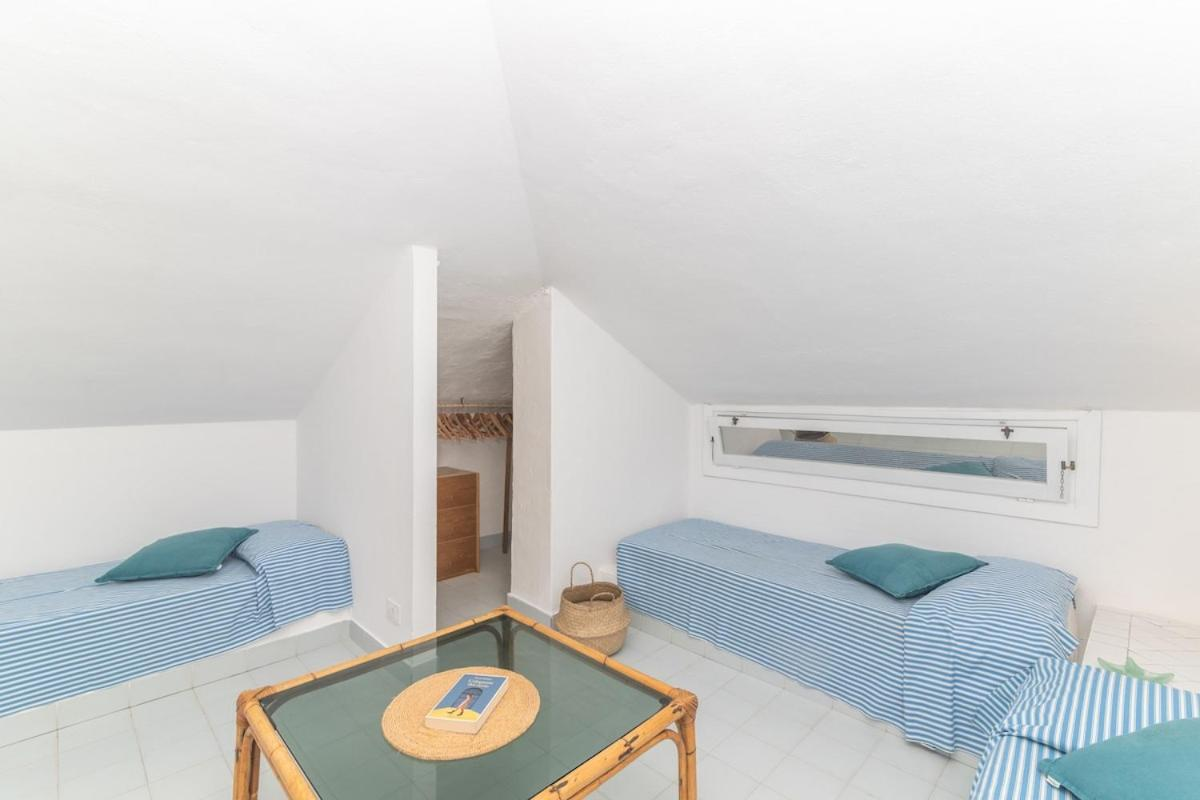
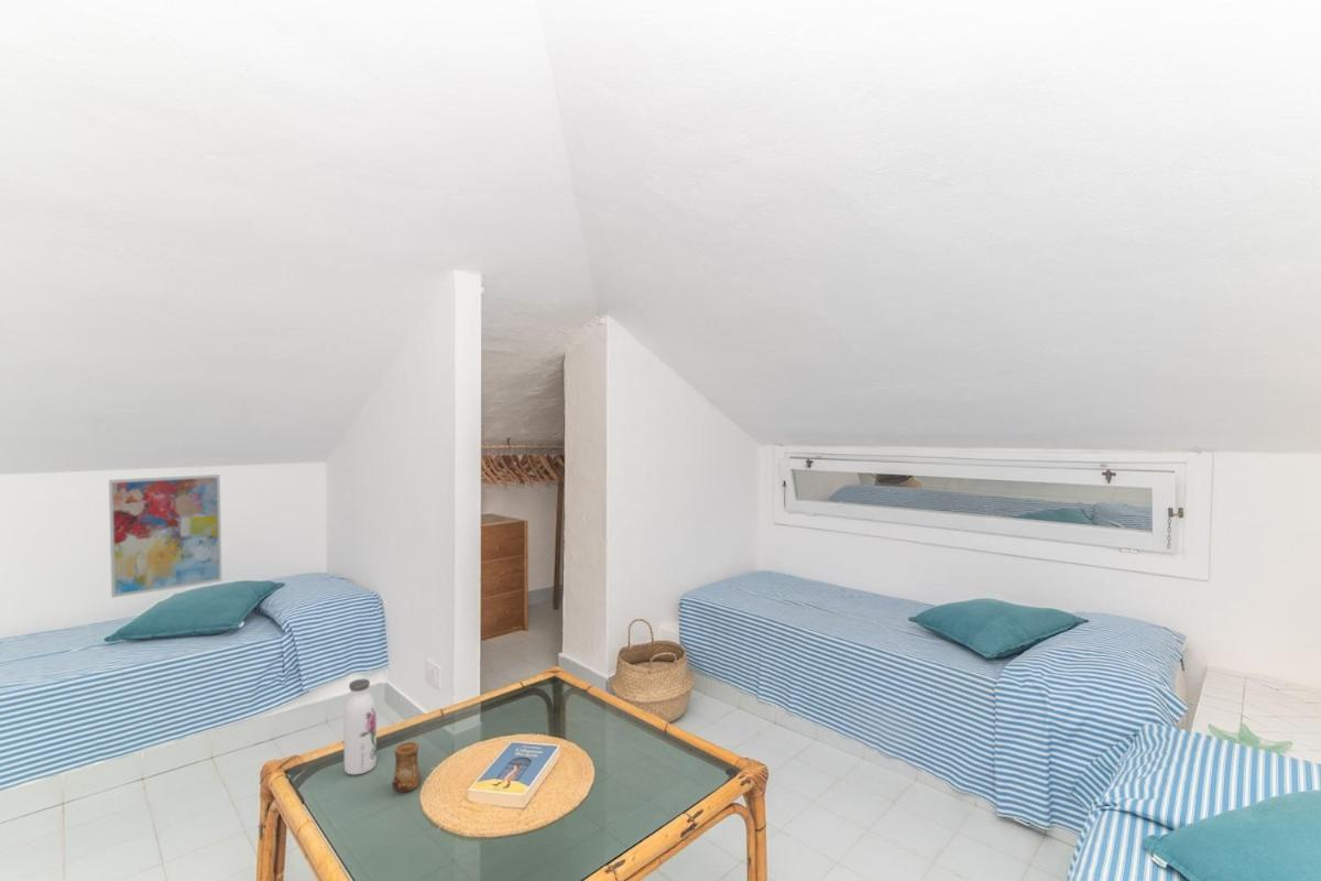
+ cup (406, 766)
+ wall art (167, 533)
+ water bottle (360, 724)
